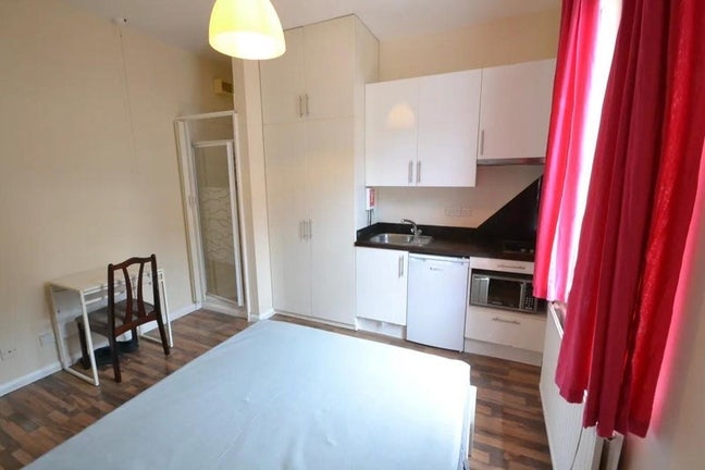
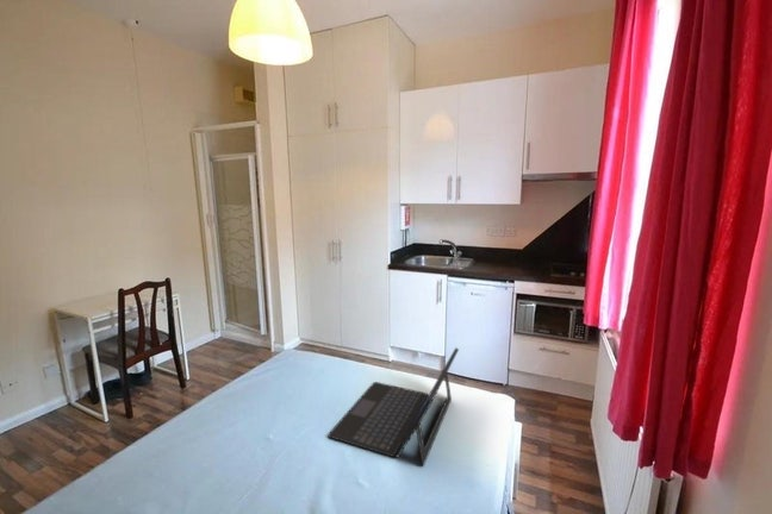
+ laptop (397, 389)
